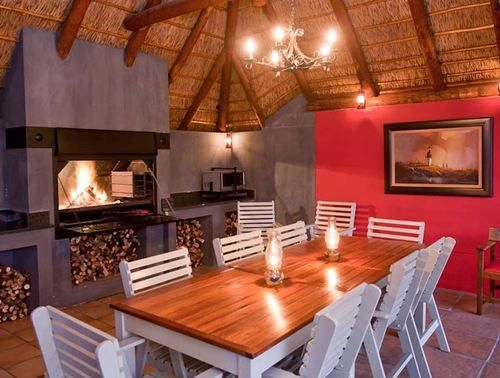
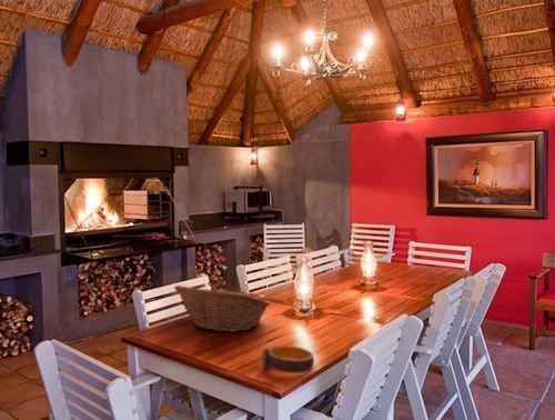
+ fruit basket (222, 303)
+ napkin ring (287, 357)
